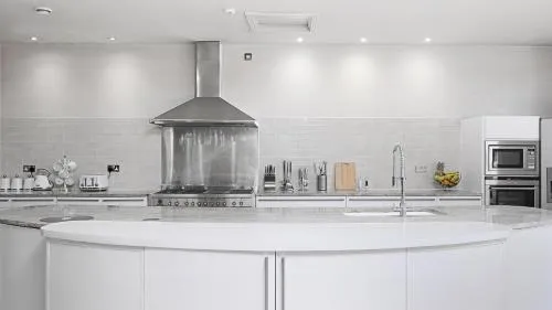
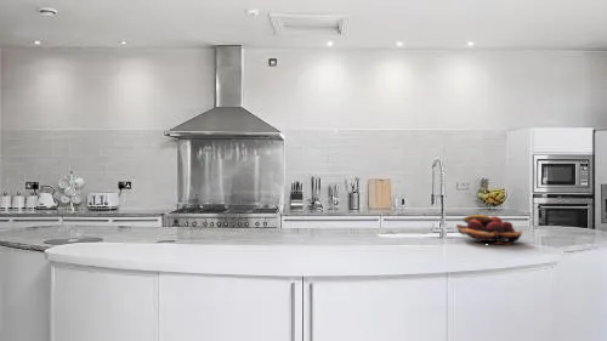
+ fruit basket (487, 228)
